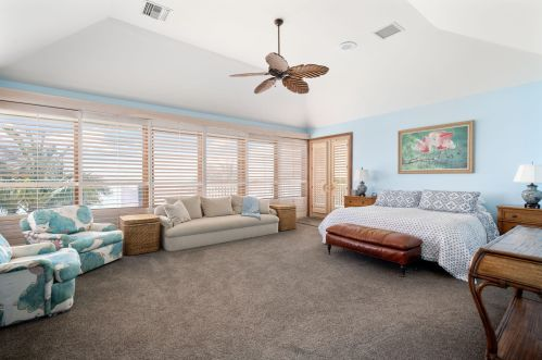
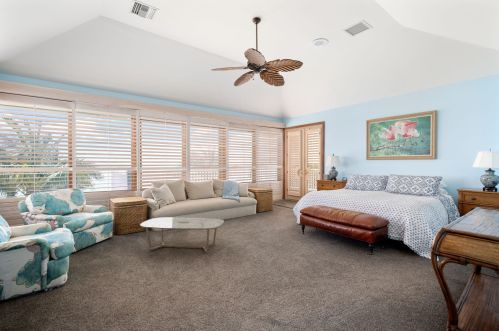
+ coffee table (183, 228)
